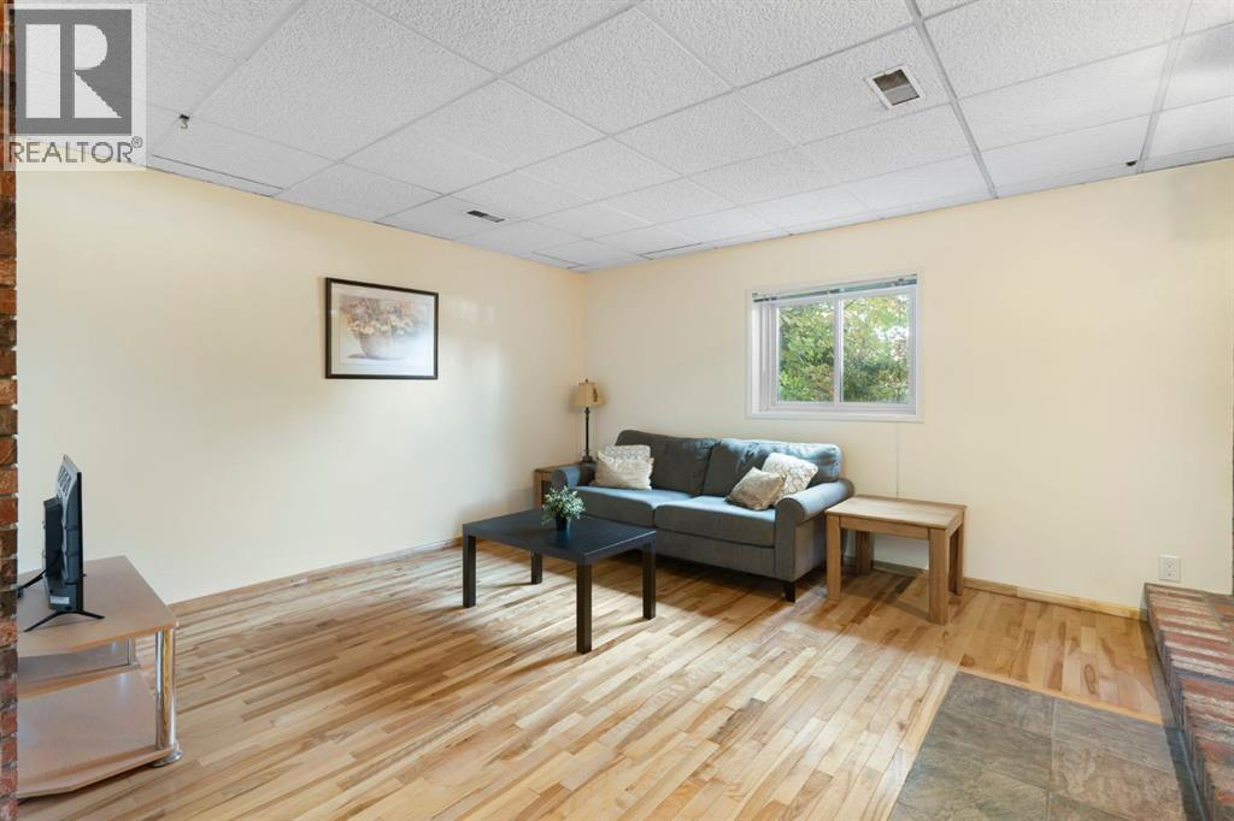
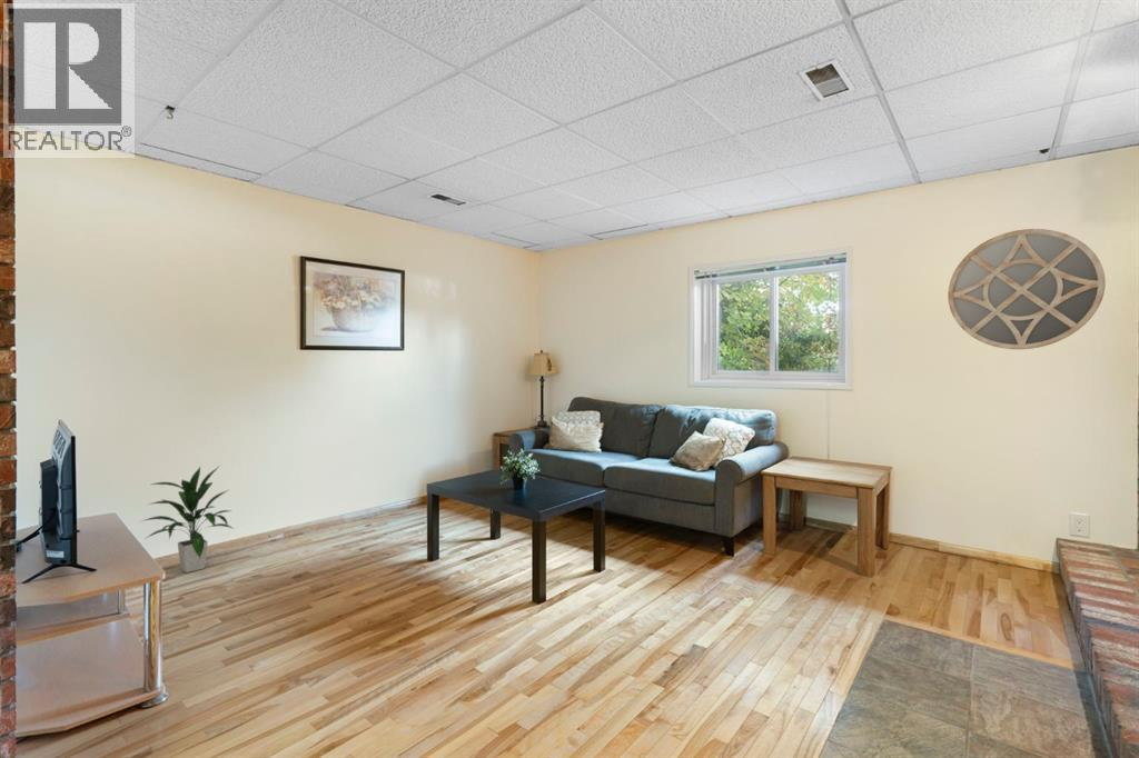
+ indoor plant (190, 519)
+ home mirror (1020, 289)
